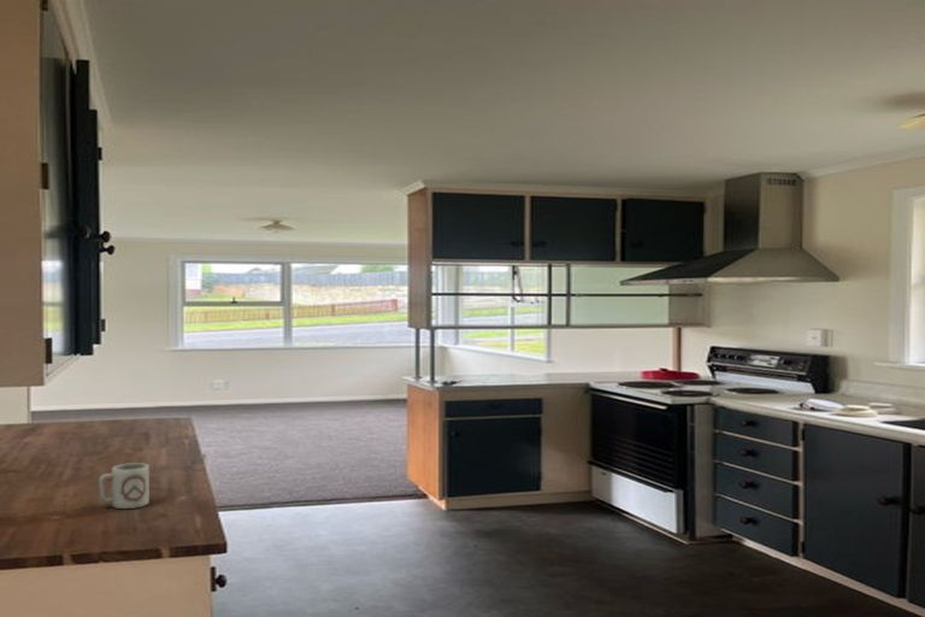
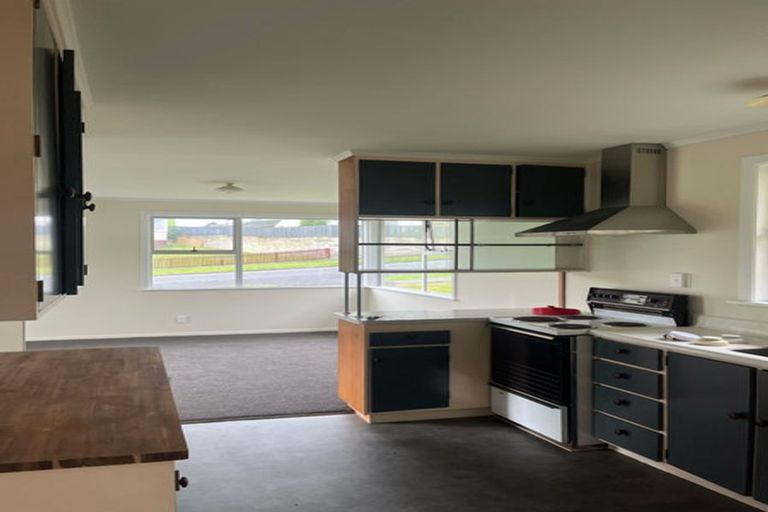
- cup (124, 486)
